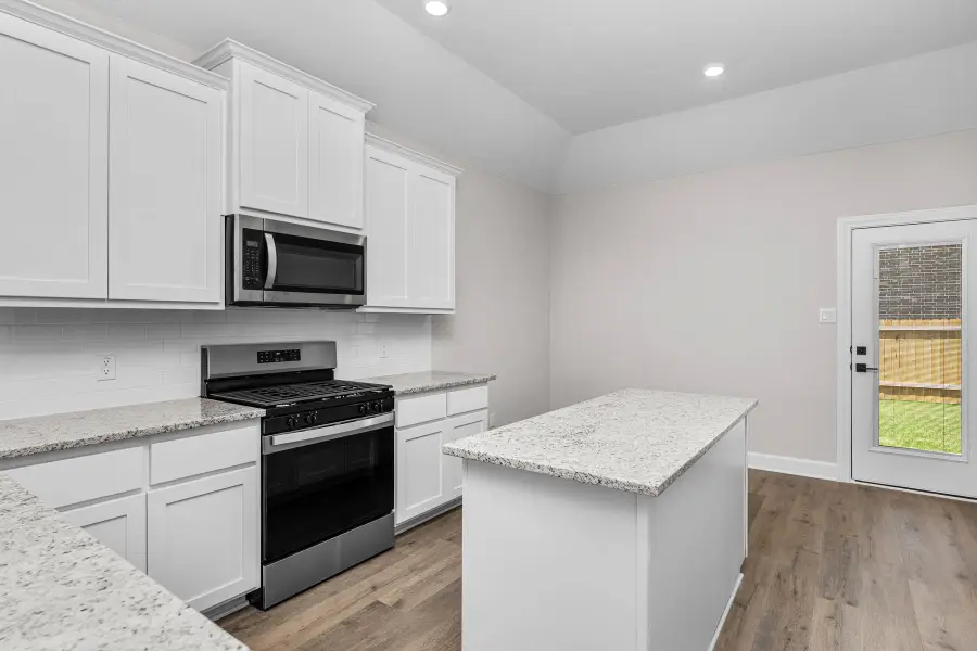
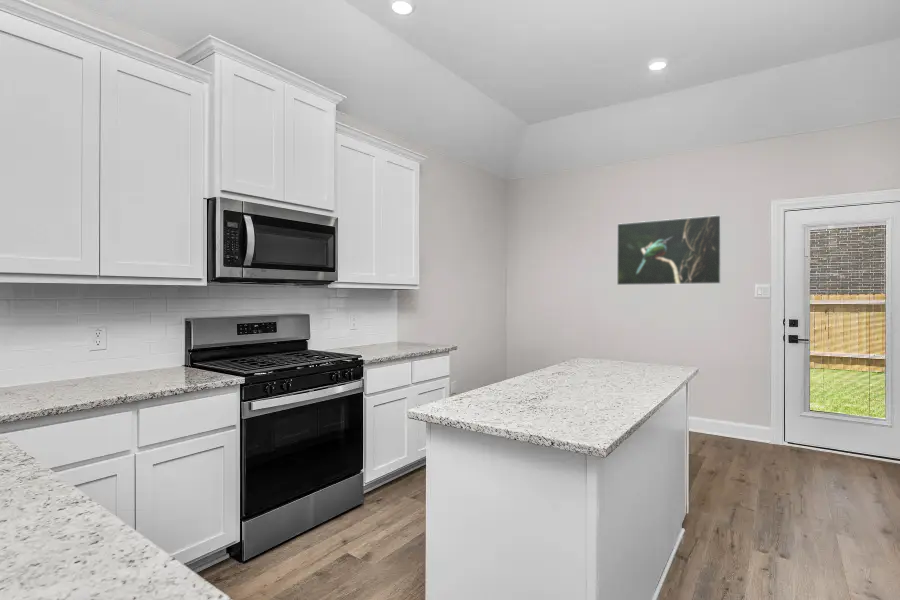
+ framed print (666, 252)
